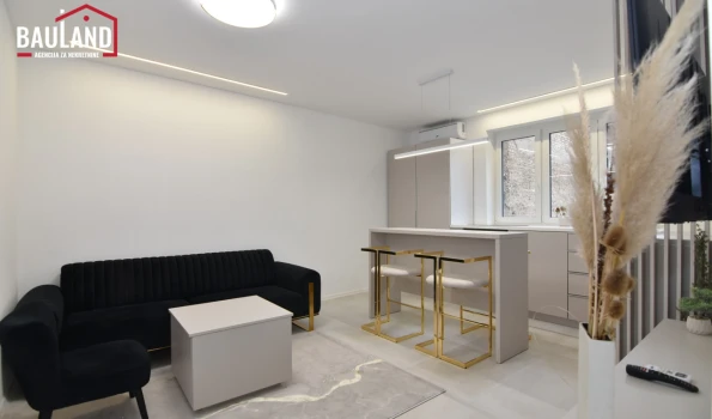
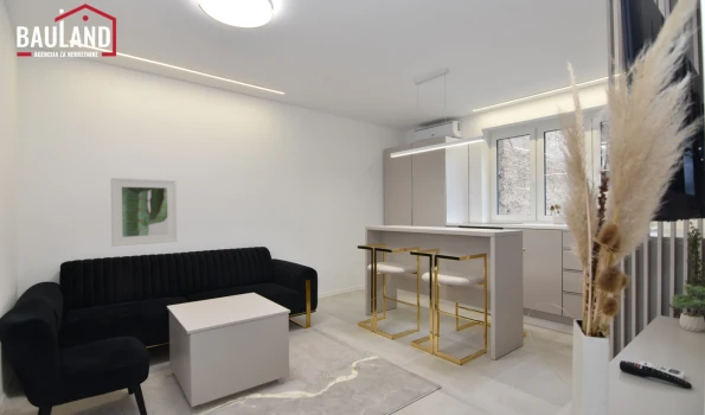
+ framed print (145, 211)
